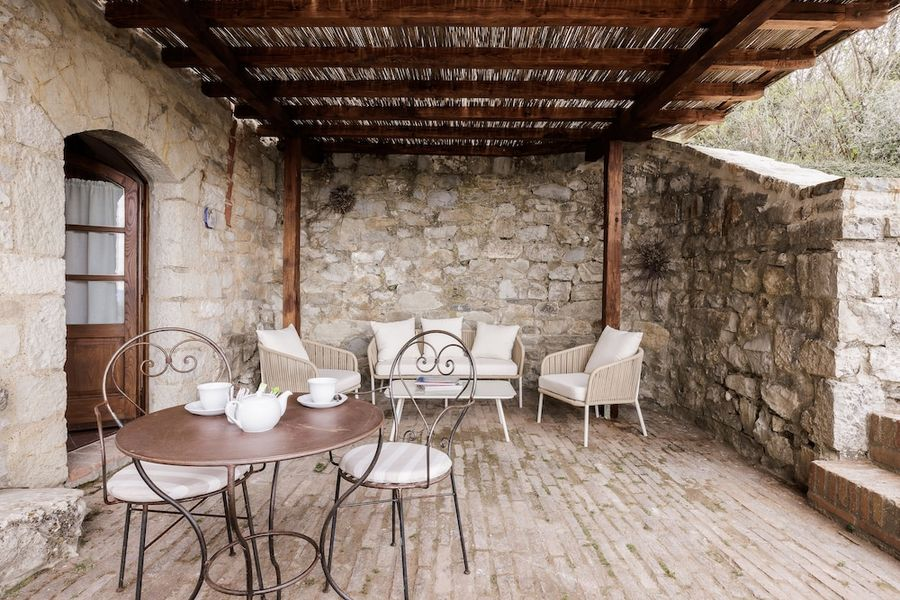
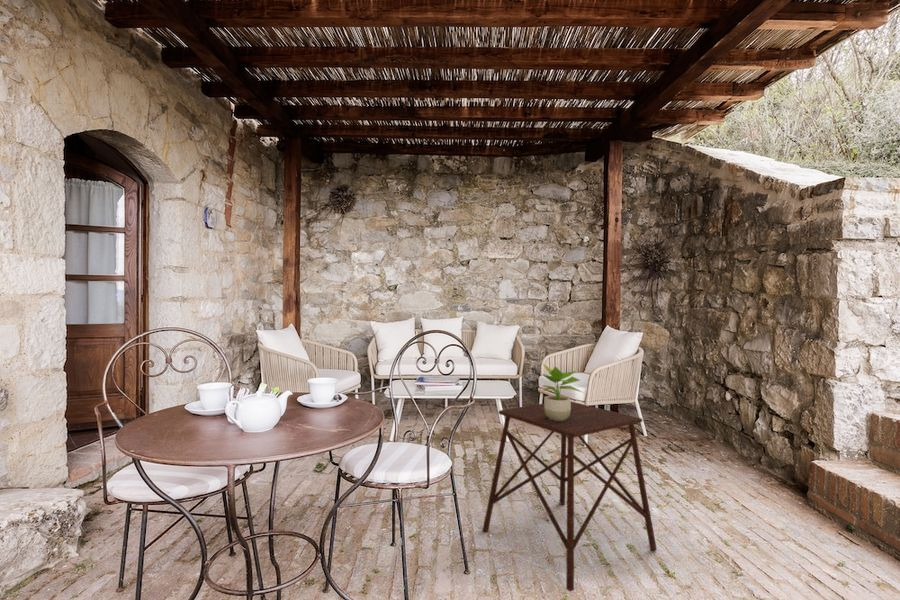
+ side table (566, 478)
+ potted plant (559, 392)
